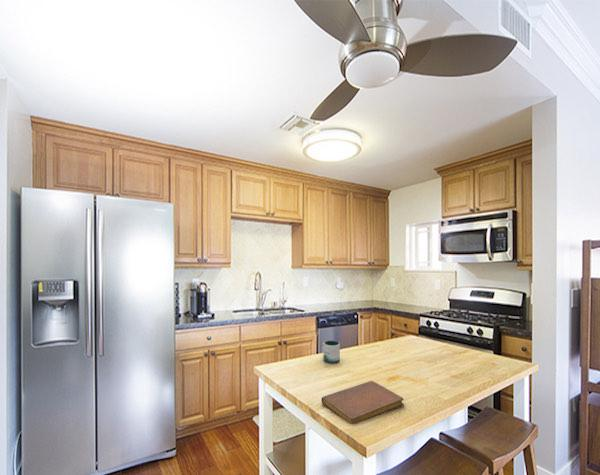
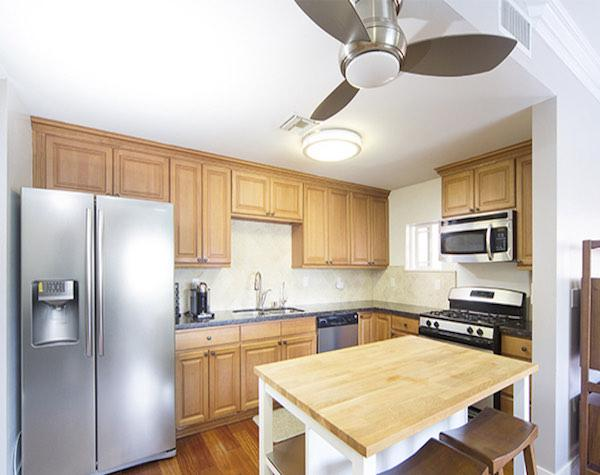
- notebook (362, 400)
- mug (329, 351)
